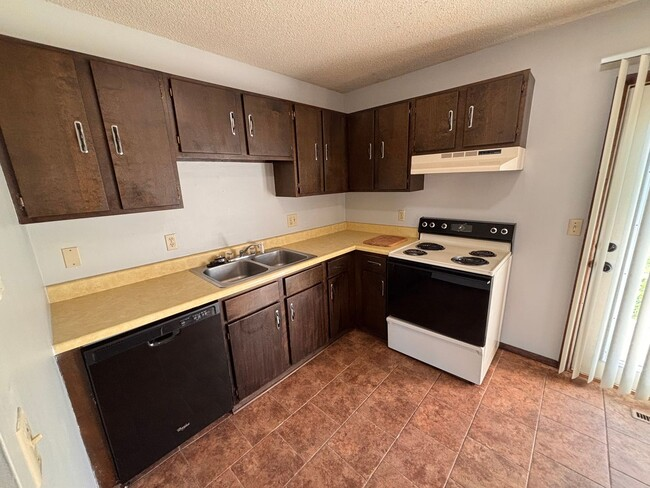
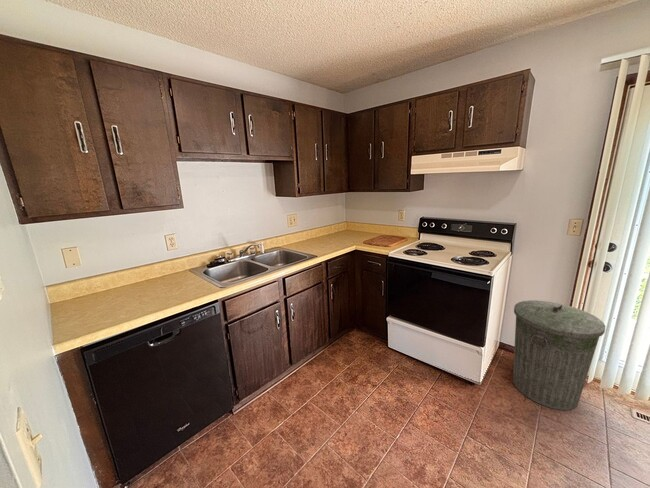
+ trash can (550, 348)
